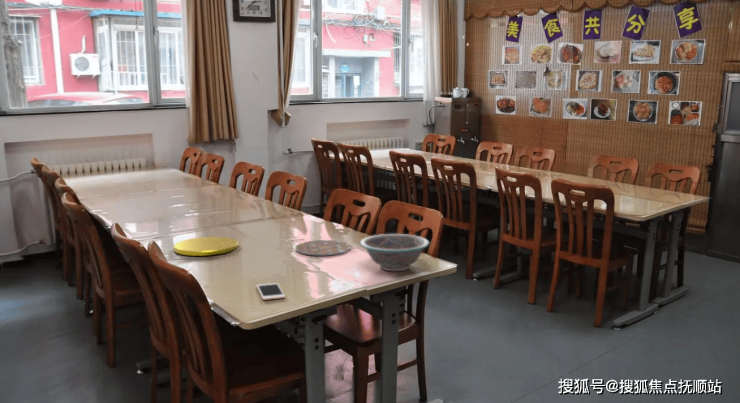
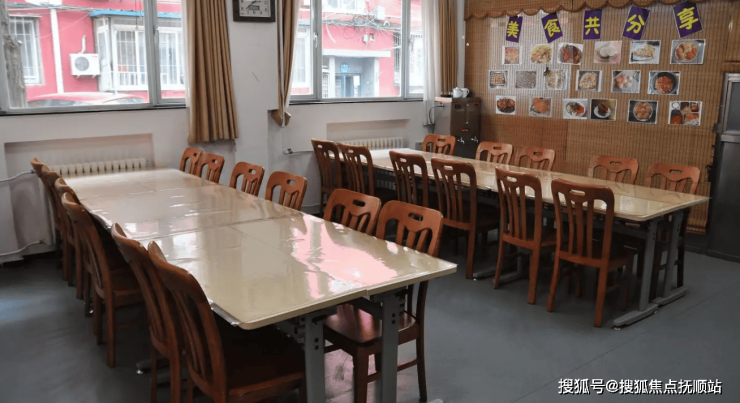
- plate (206, 245)
- plate (323, 247)
- cell phone (270, 291)
- bowl (394, 254)
